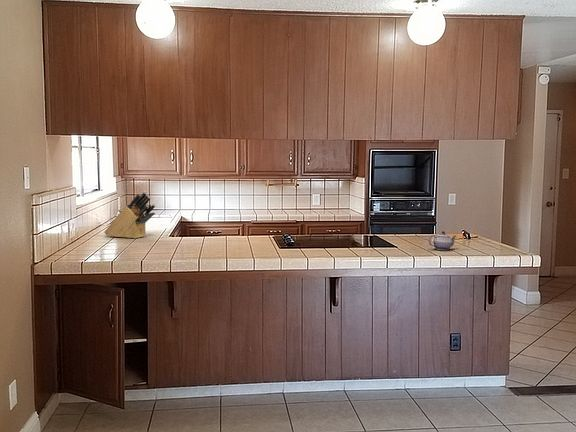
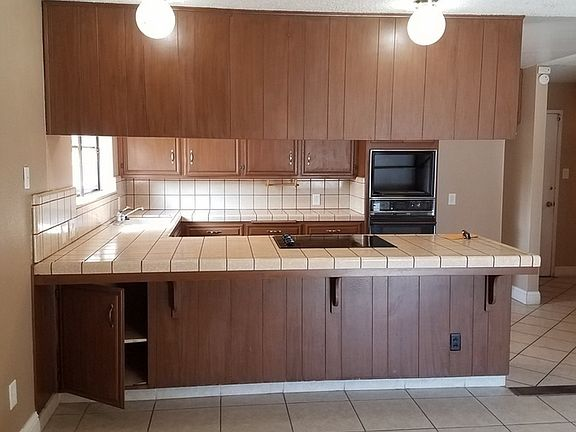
- teapot (442, 240)
- knife block (130, 214)
